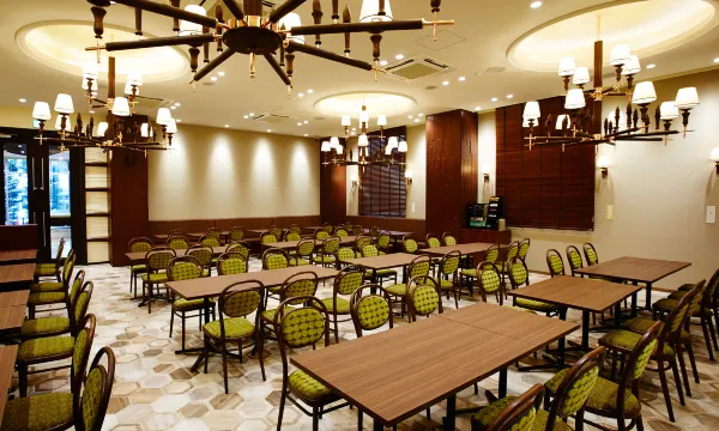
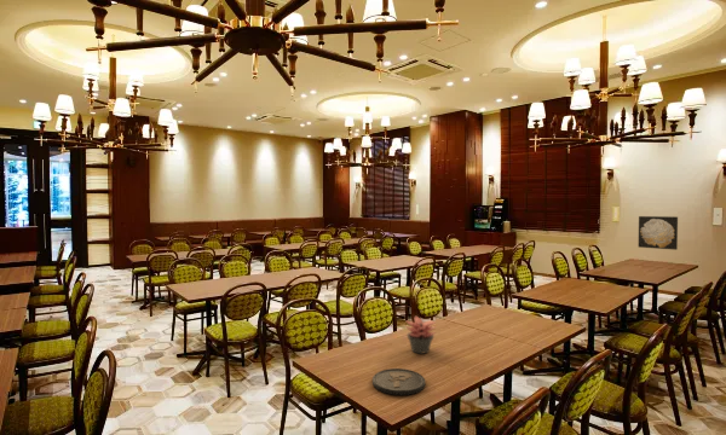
+ wall art (657, 232)
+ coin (398, 381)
+ succulent plant (420, 335)
